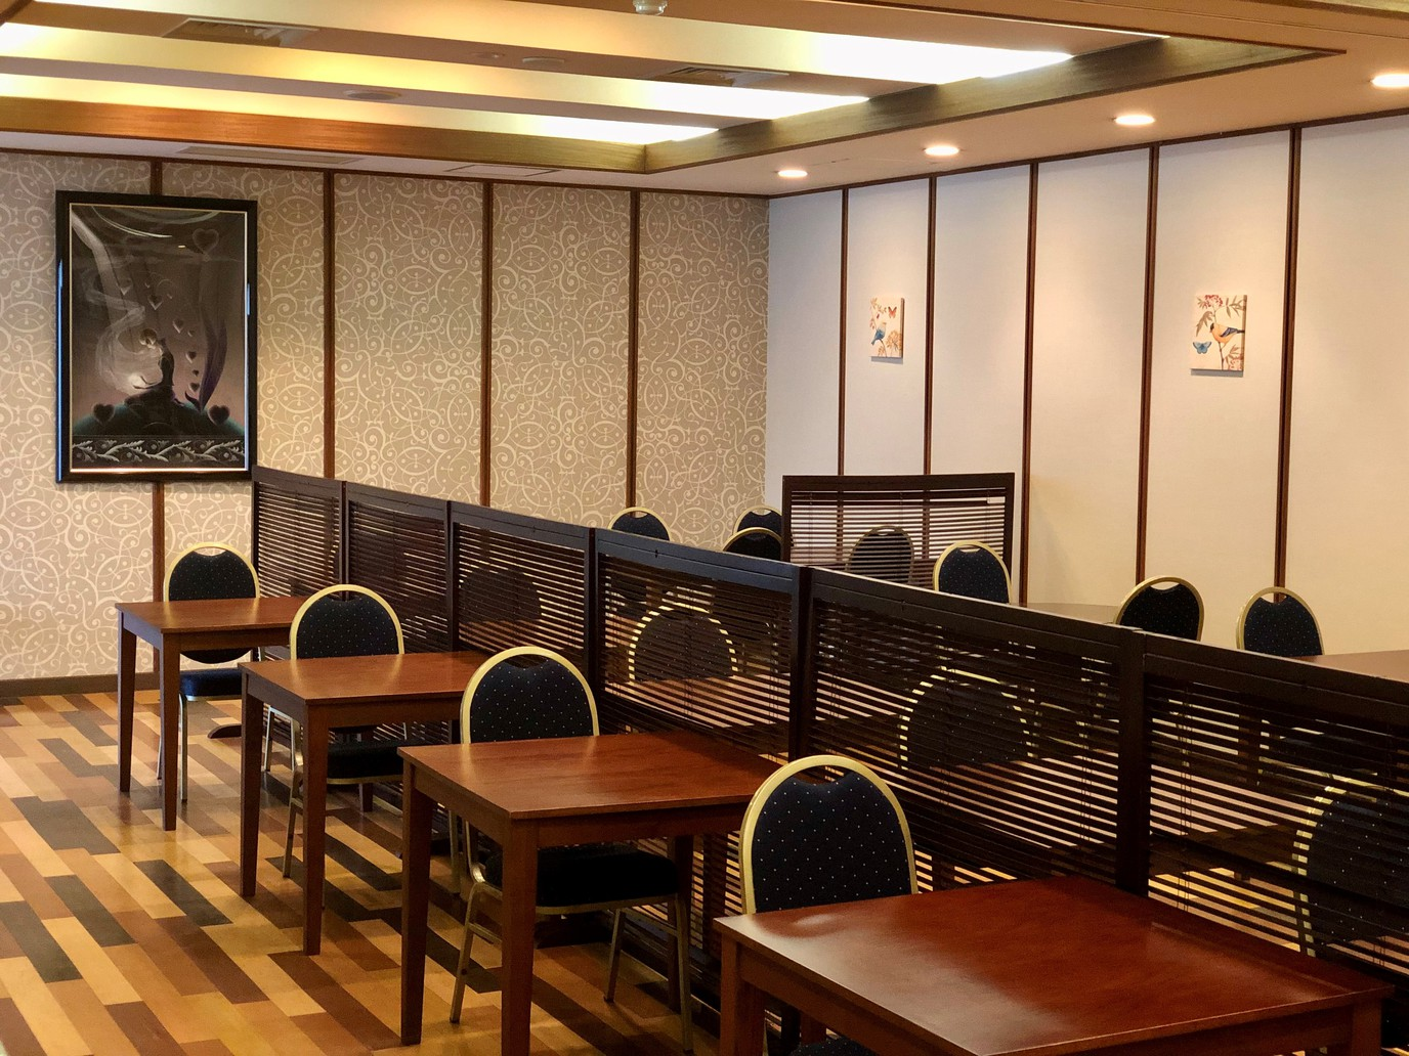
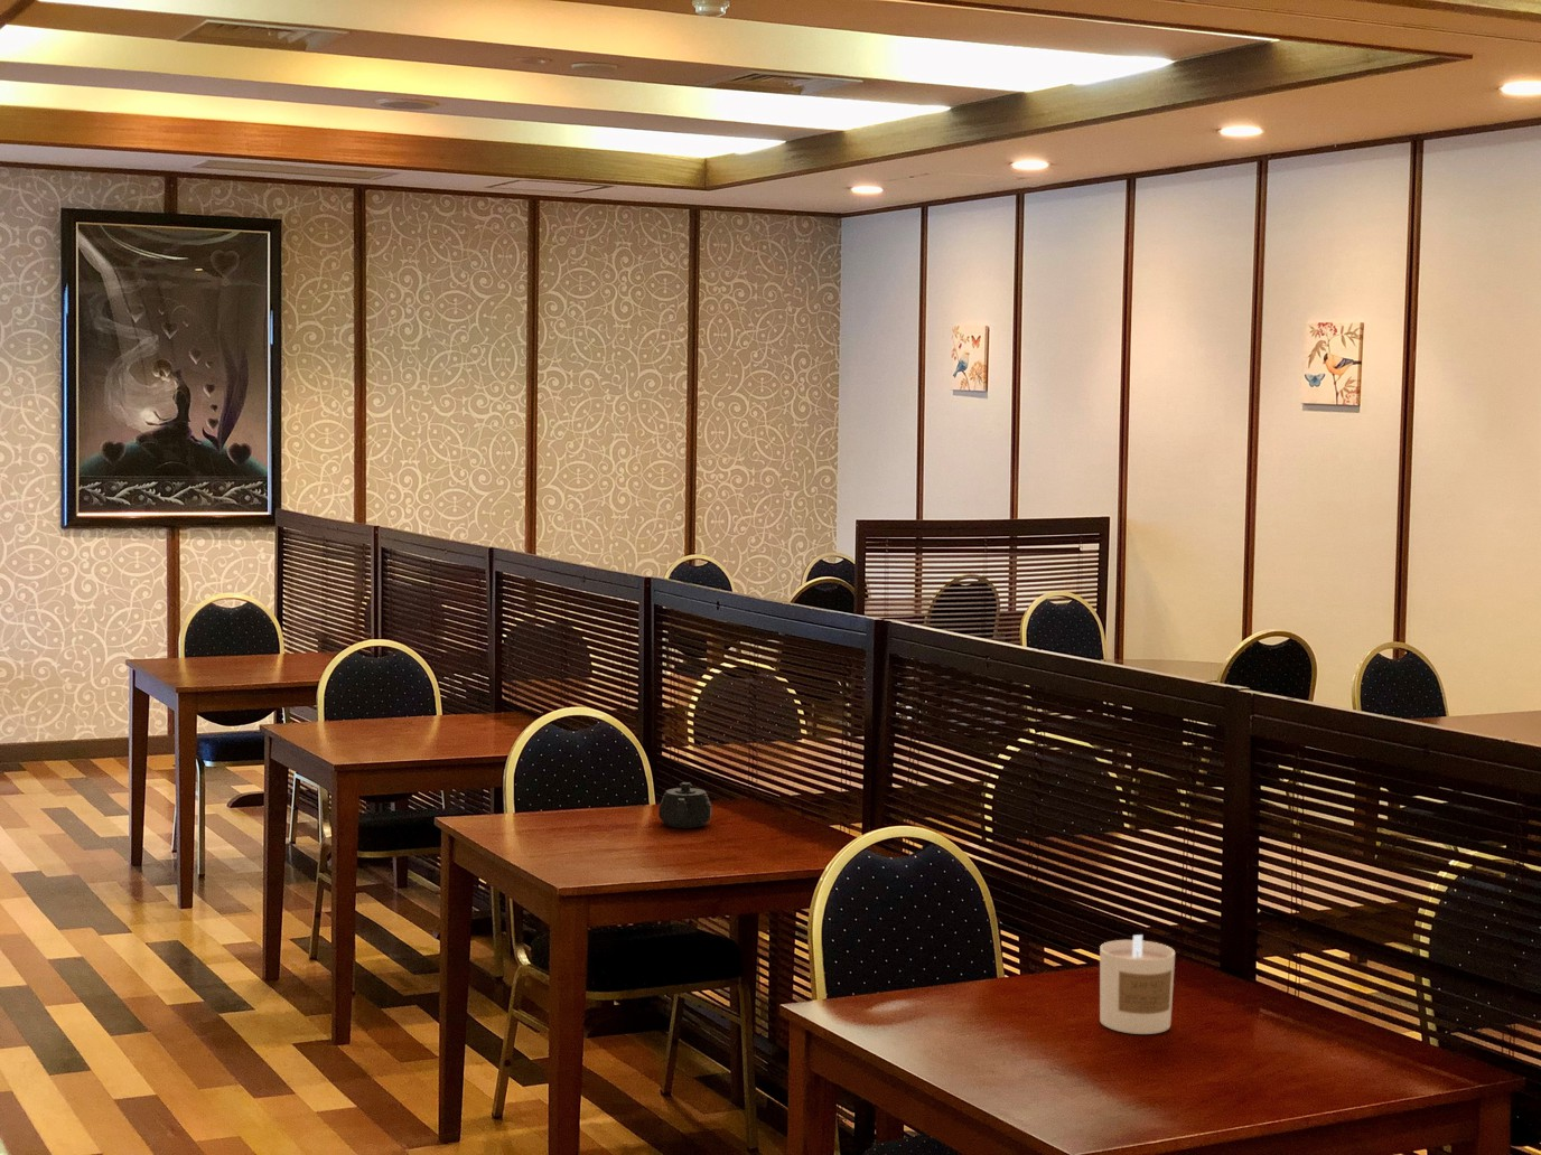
+ teapot (684, 803)
+ candle (1136, 979)
